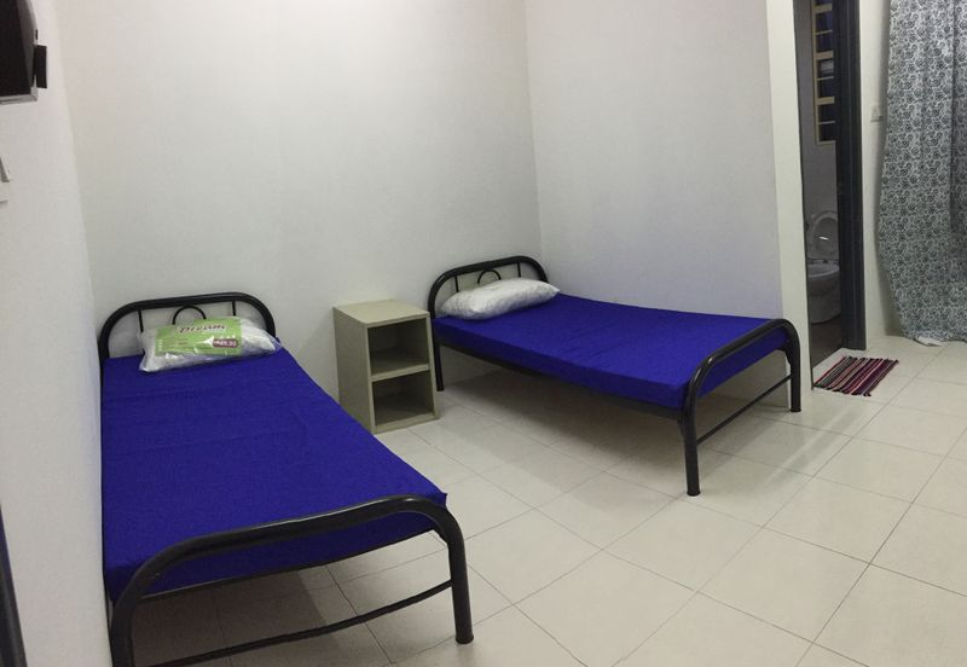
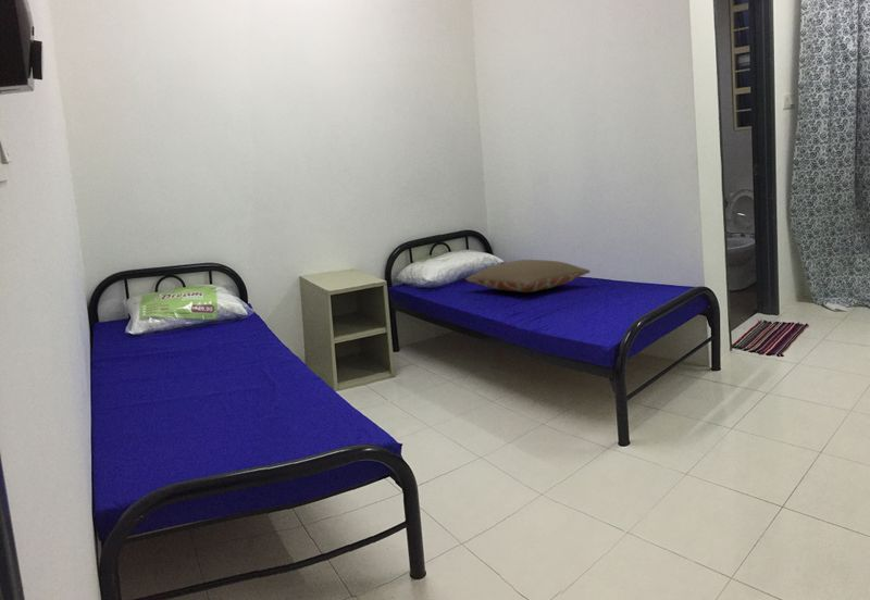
+ pillow (525, 275)
